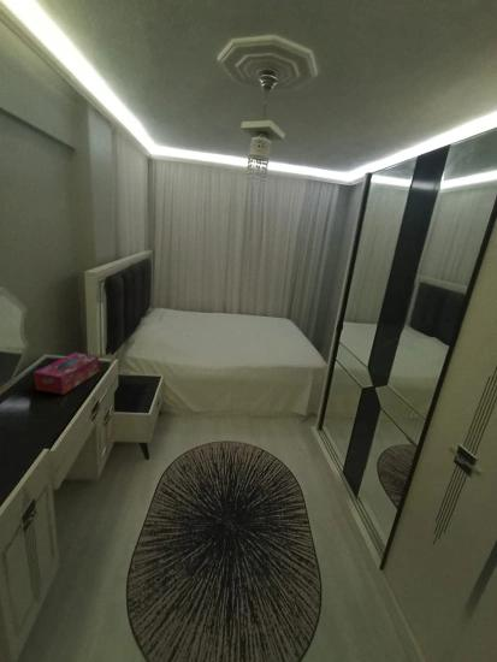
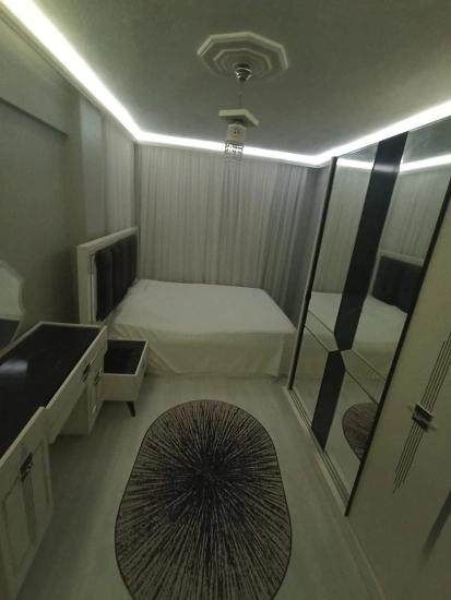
- tissue box (69, 371)
